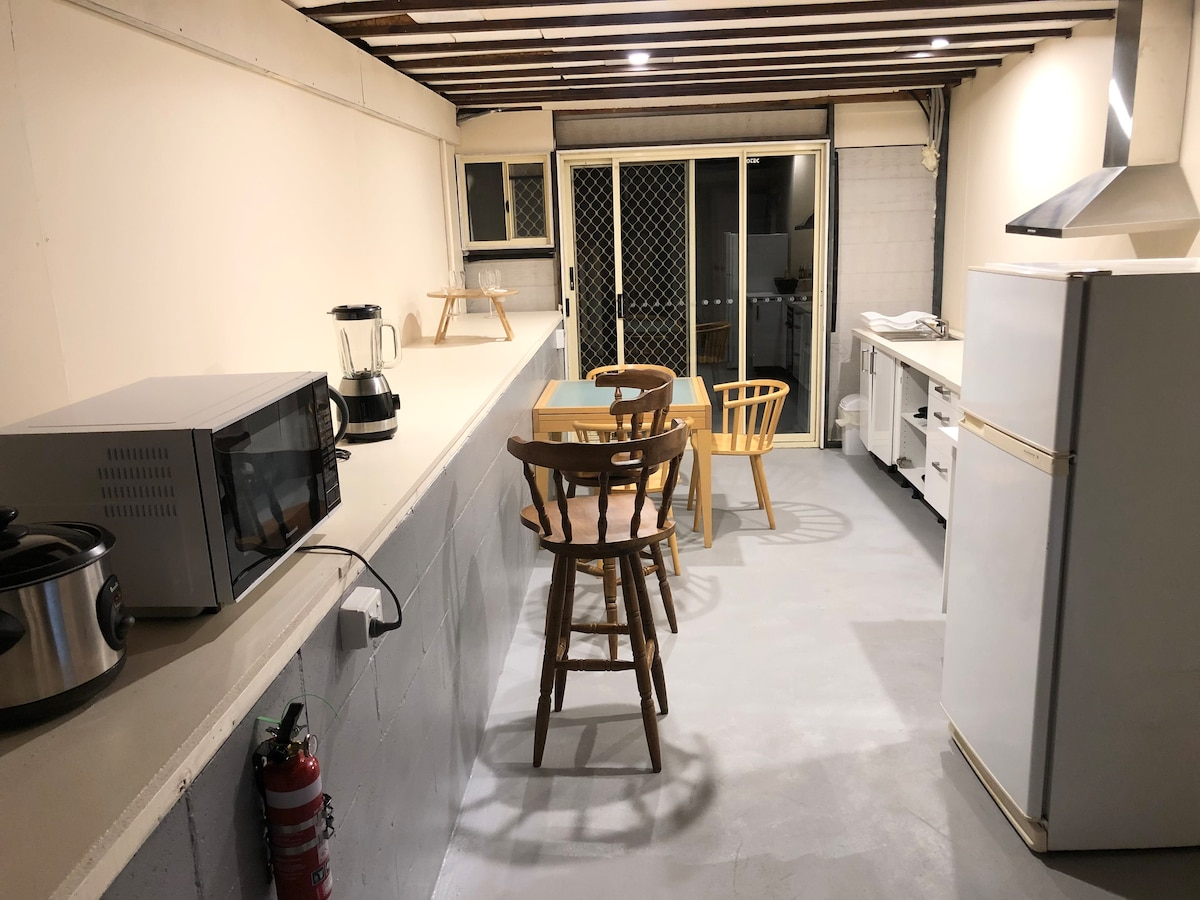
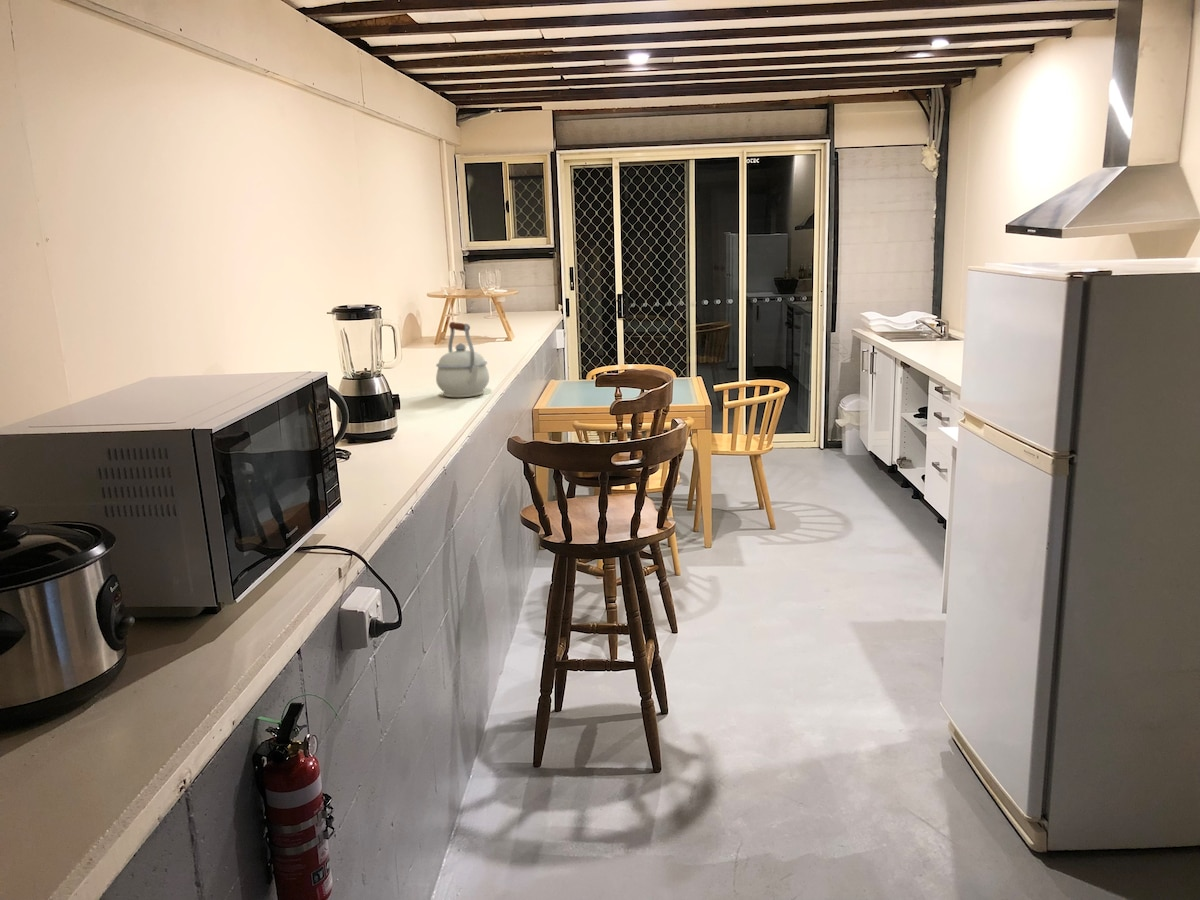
+ kettle (463, 359)
